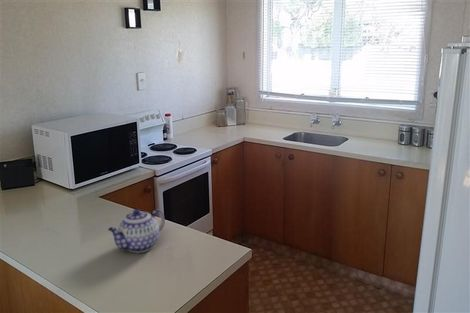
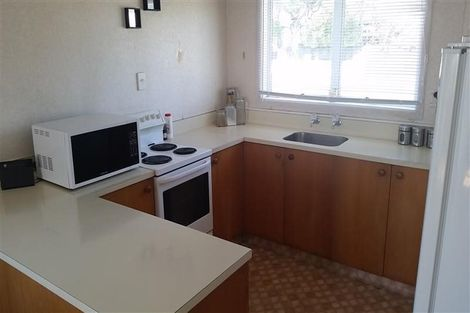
- teapot (138, 228)
